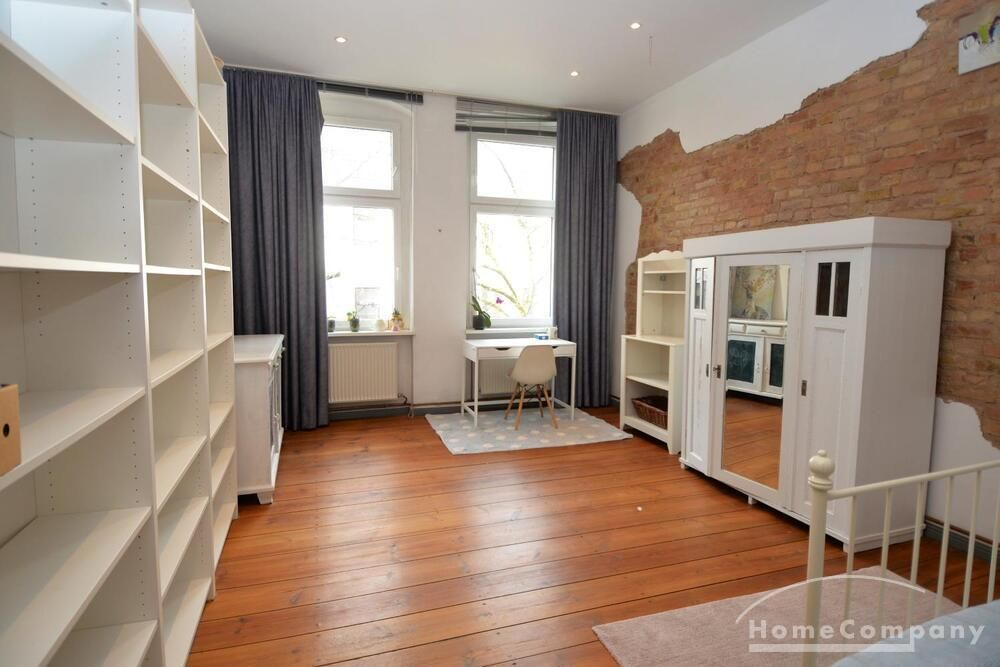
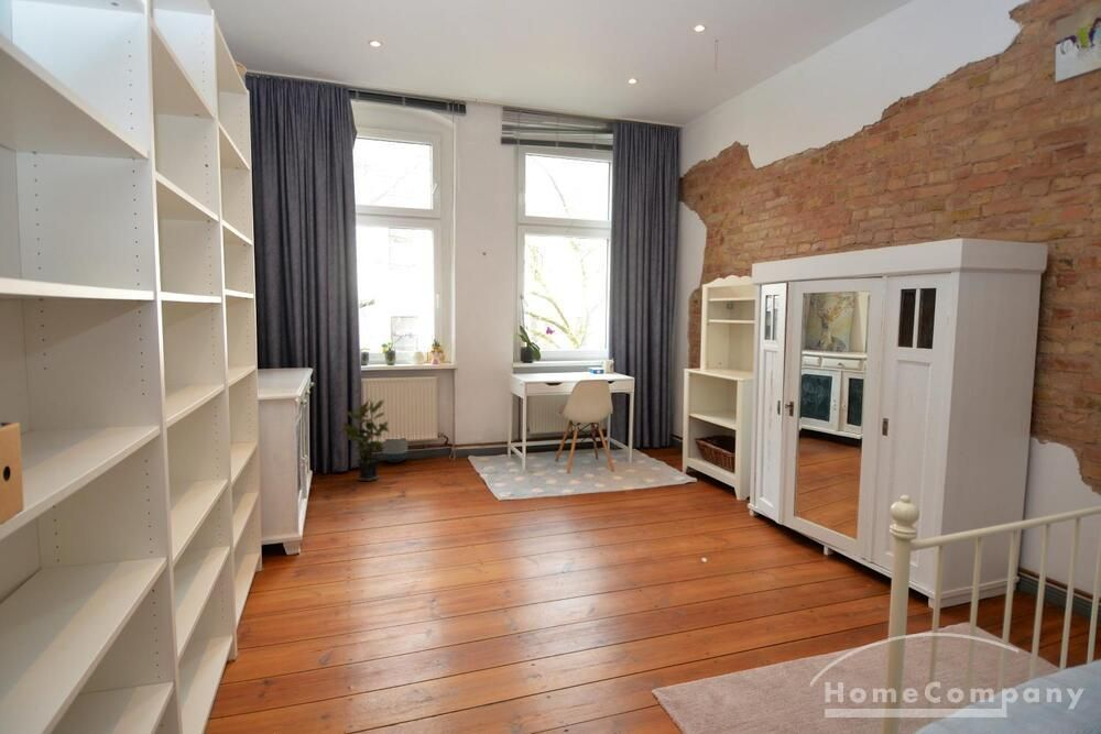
+ planter (394, 449)
+ potted plant (366, 439)
